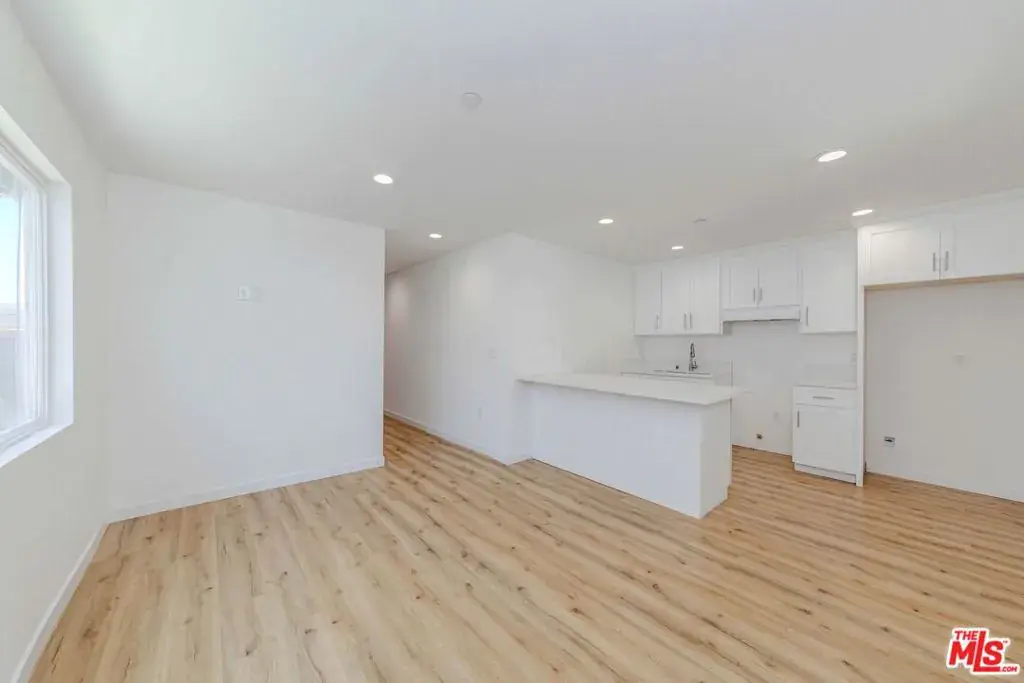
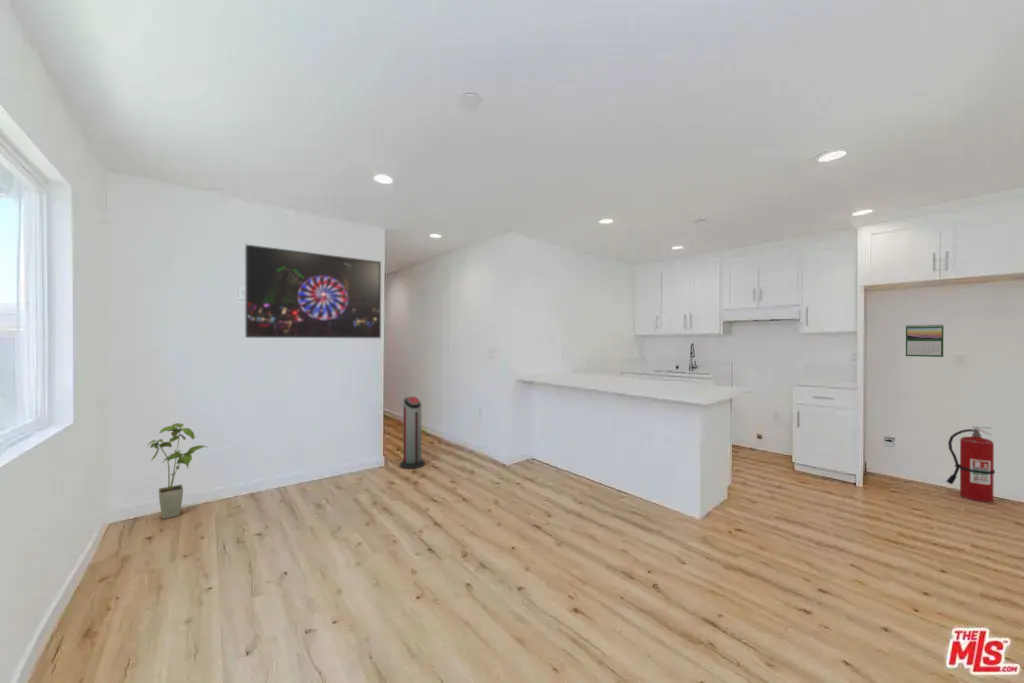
+ fire extinguisher (969, 460)
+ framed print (319, 295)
+ house plant (178, 468)
+ calendar (924, 340)
+ air purifier (412, 430)
